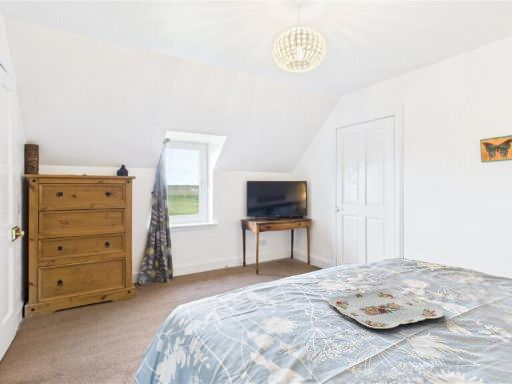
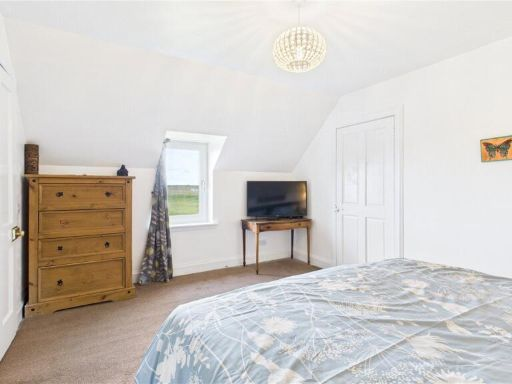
- serving tray (382, 307)
